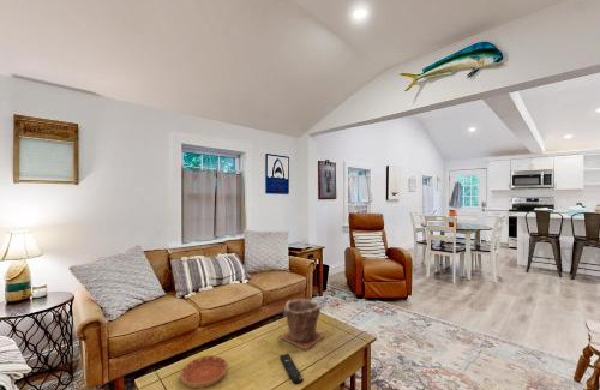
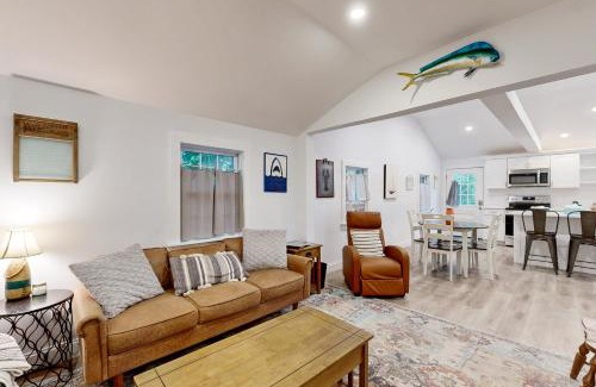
- saucer (204, 371)
- plant pot (302, 319)
- remote control (290, 367)
